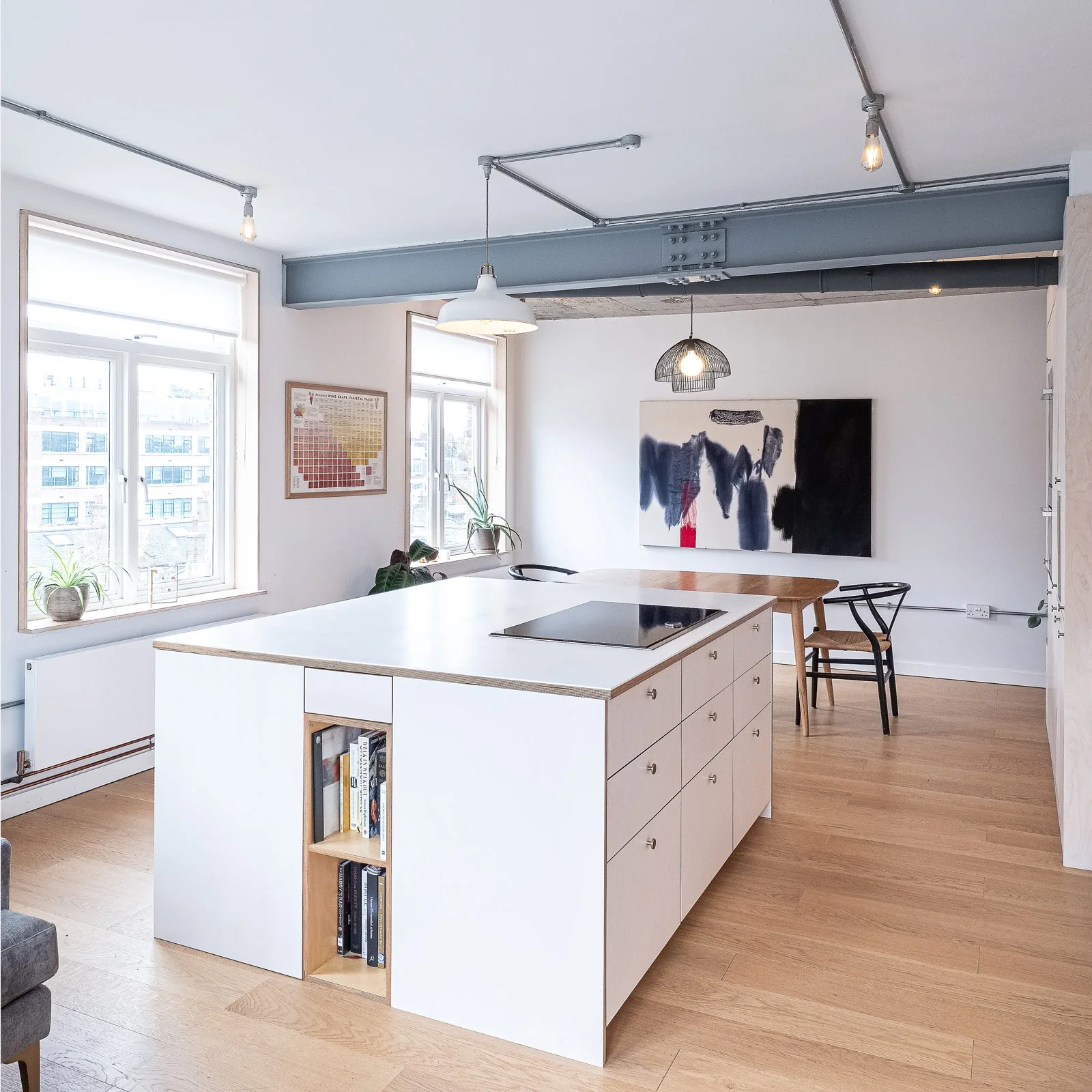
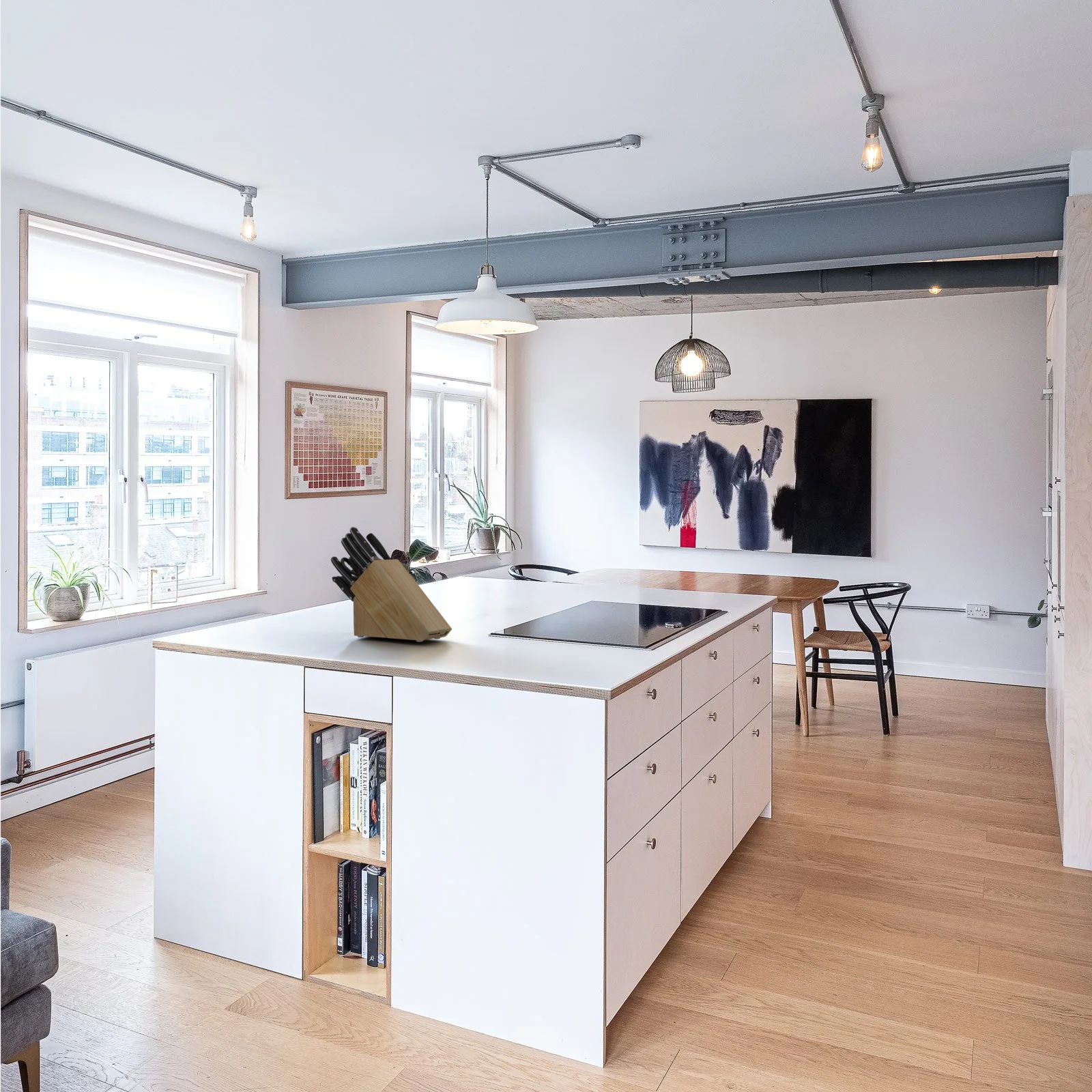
+ knife block (389, 582)
